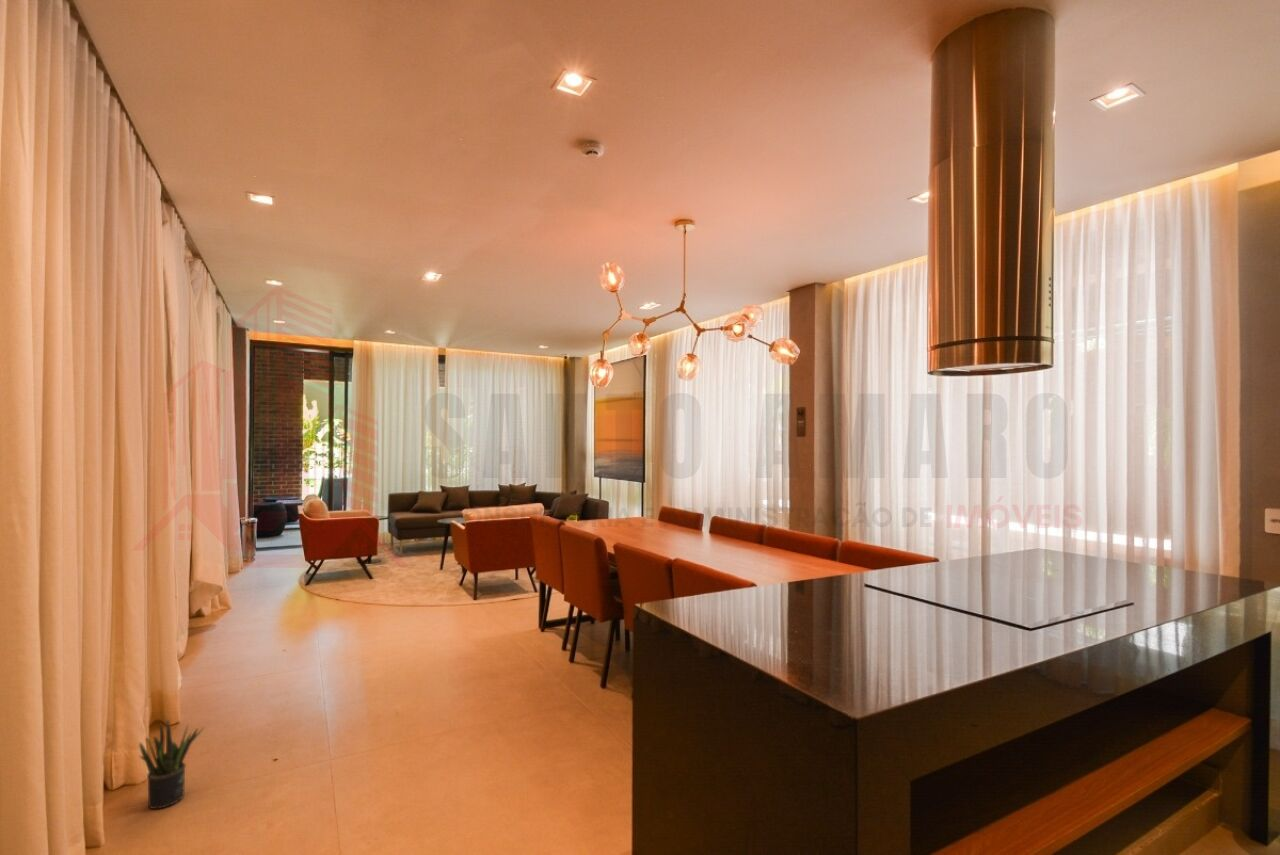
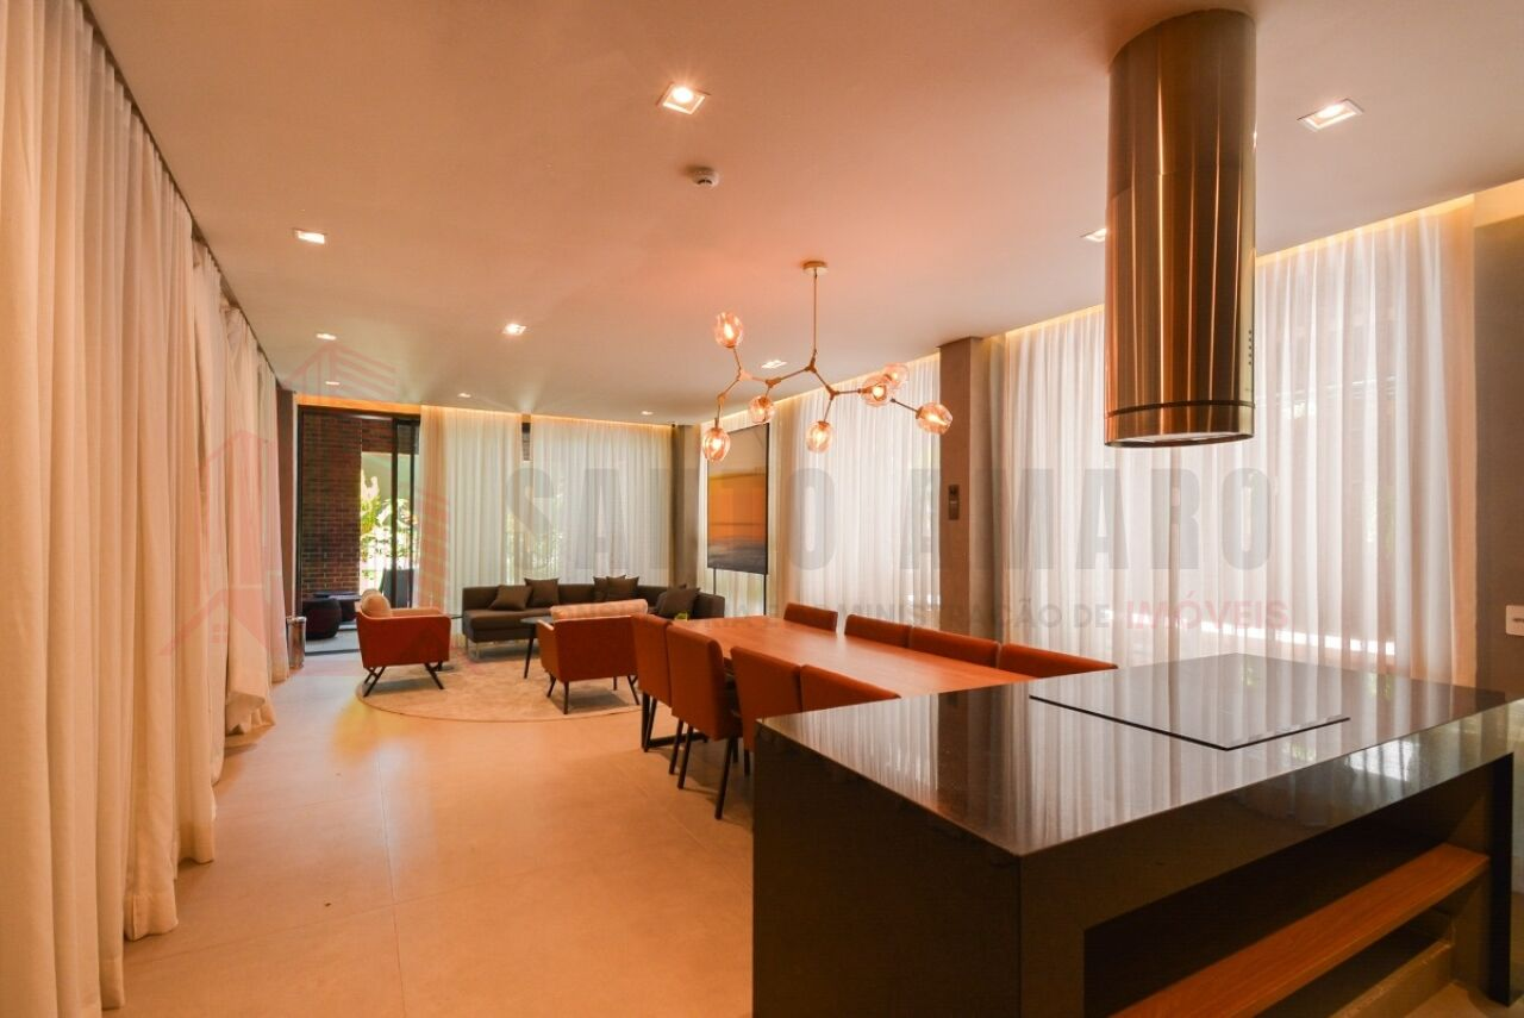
- potted plant (171, 759)
